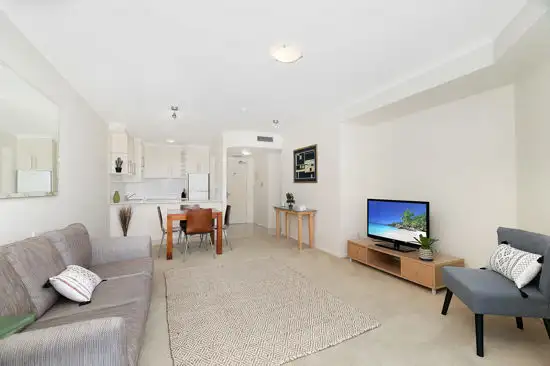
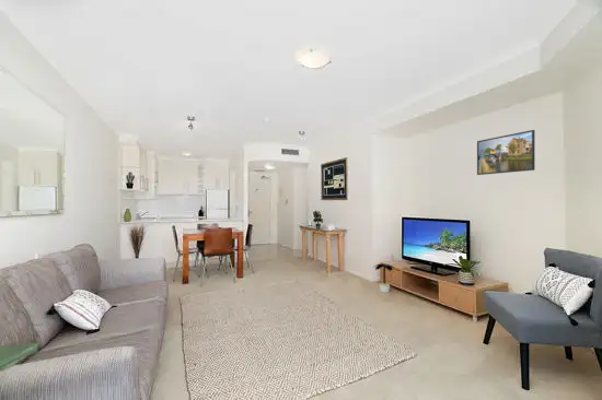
+ potted plant (384, 278)
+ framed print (502, 154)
